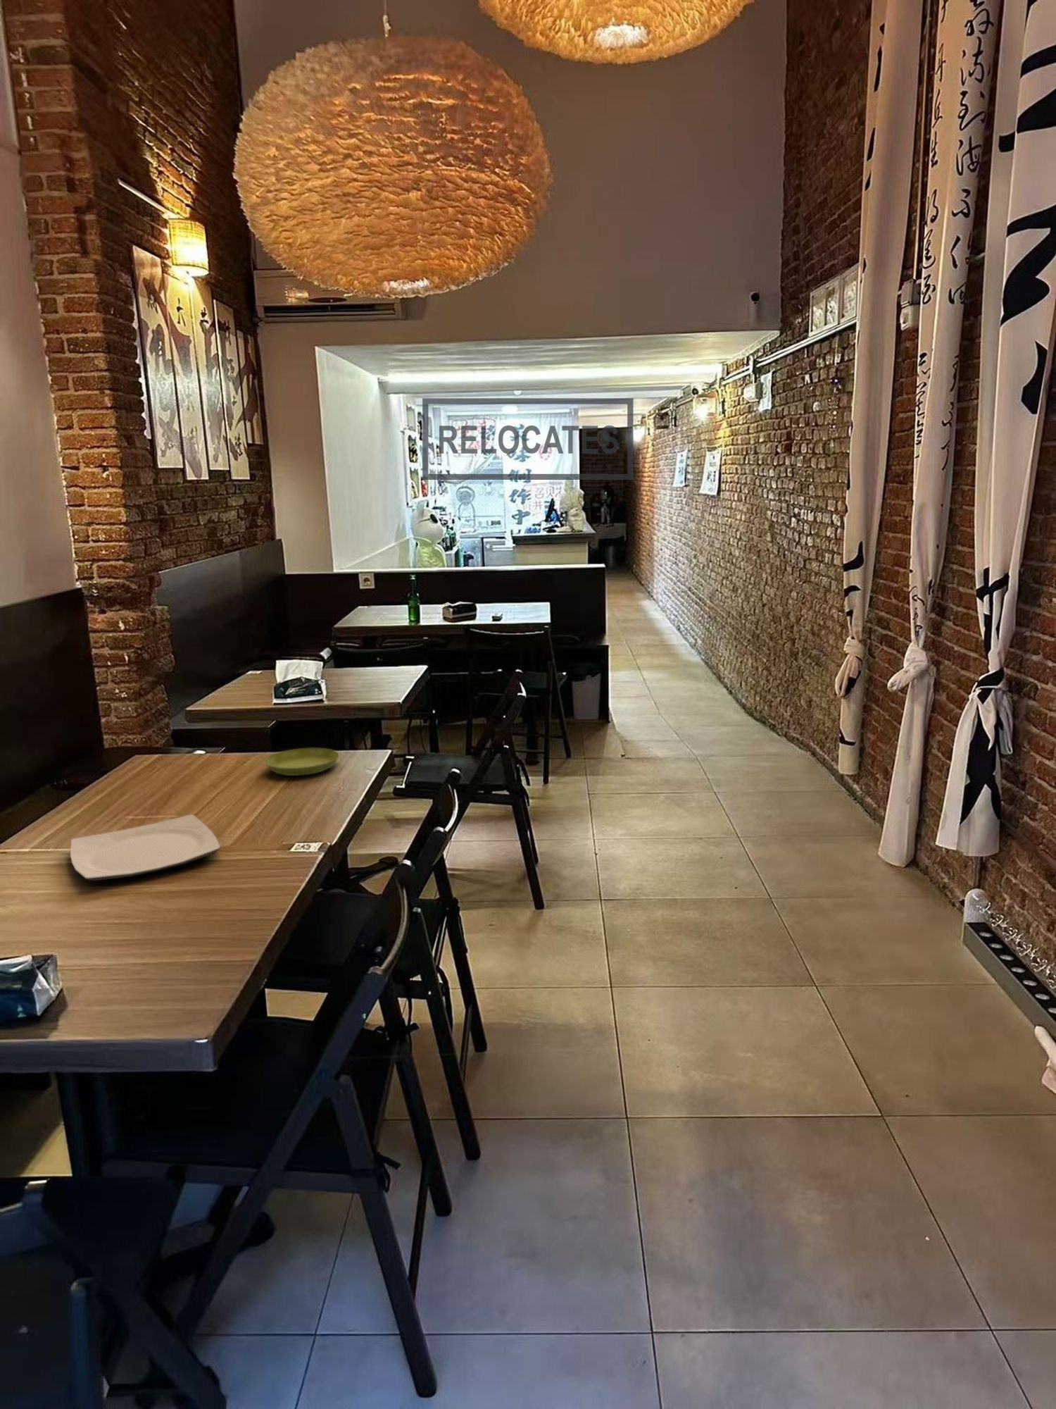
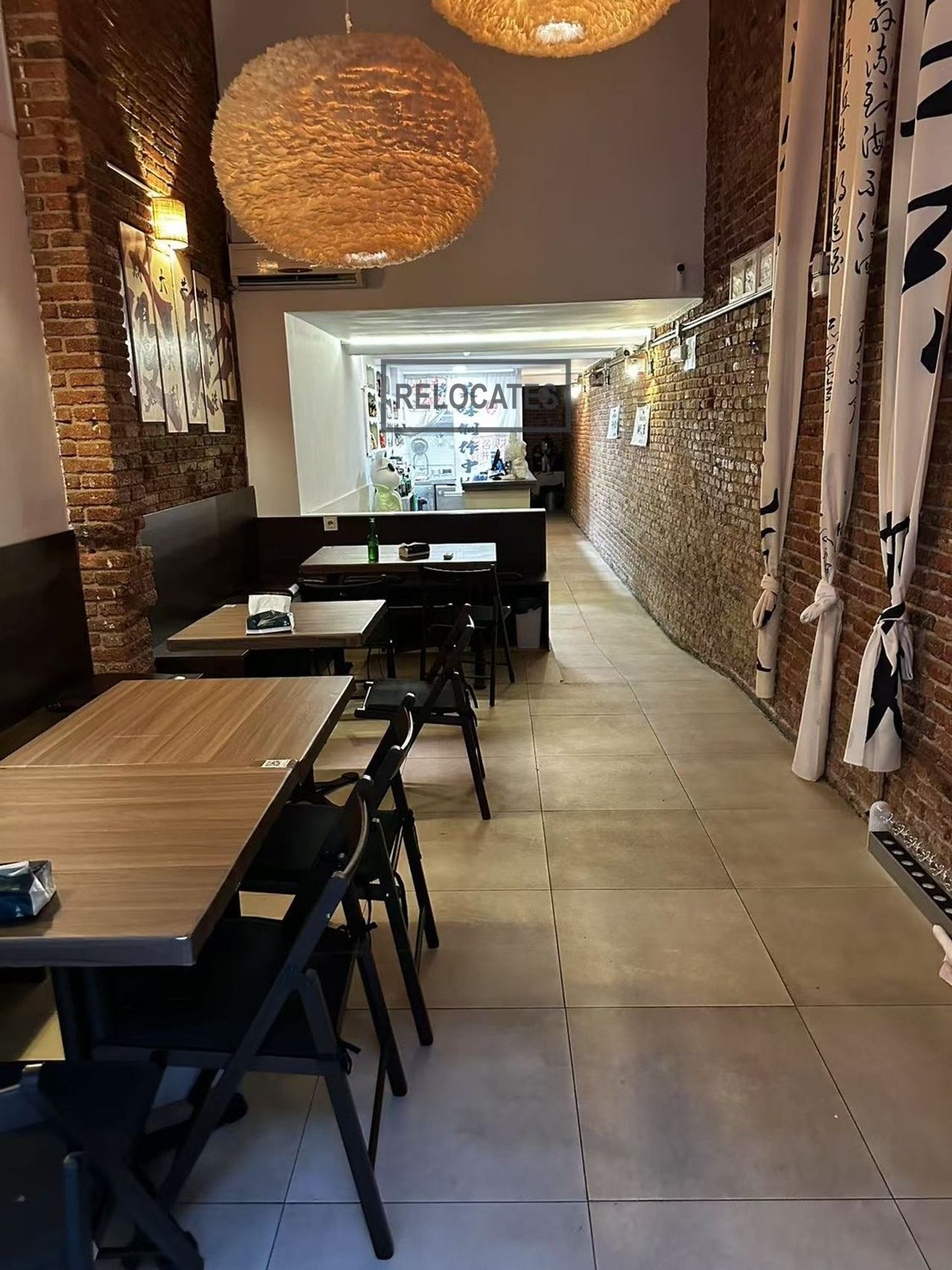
- plate (145, 849)
- saucer (302, 762)
